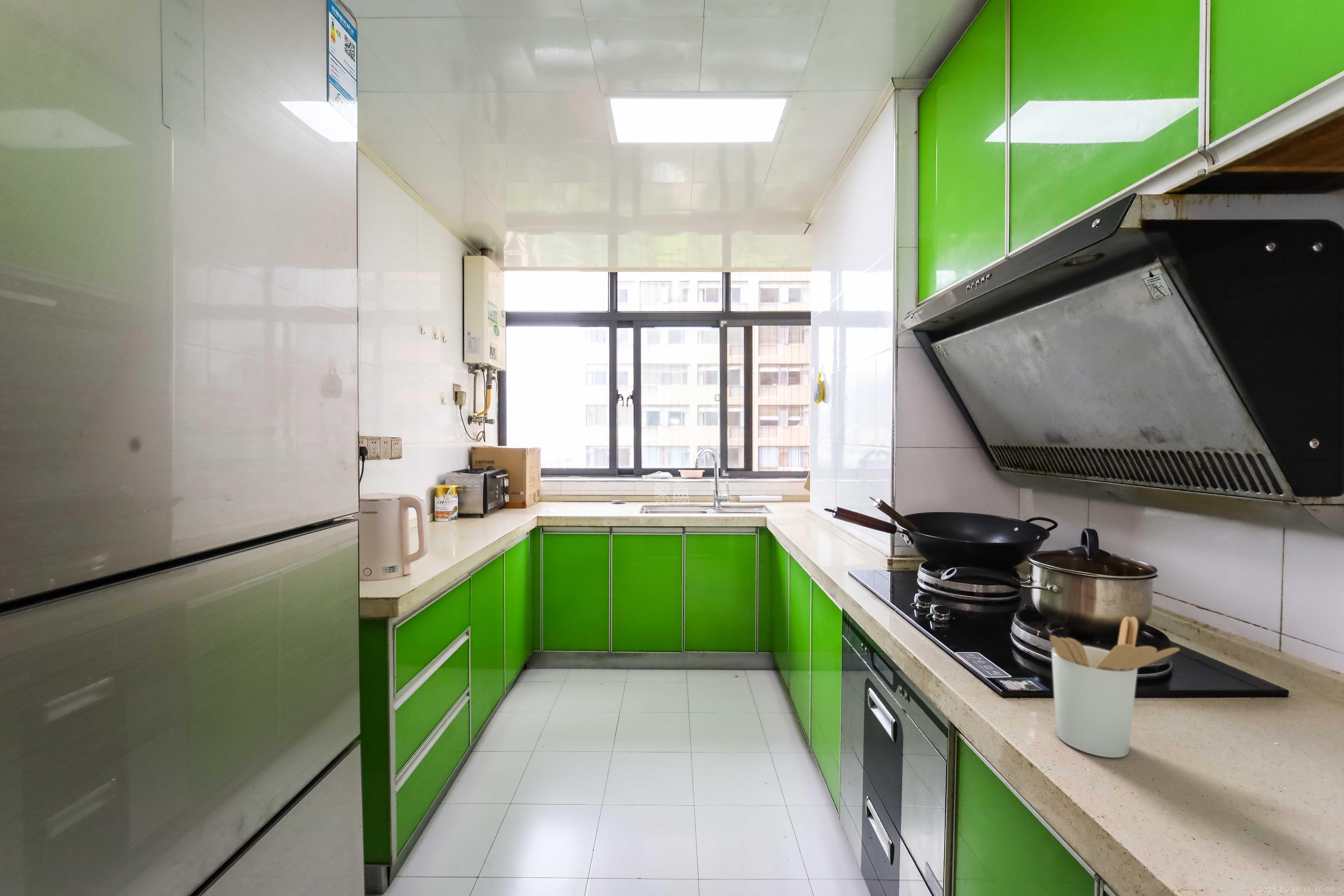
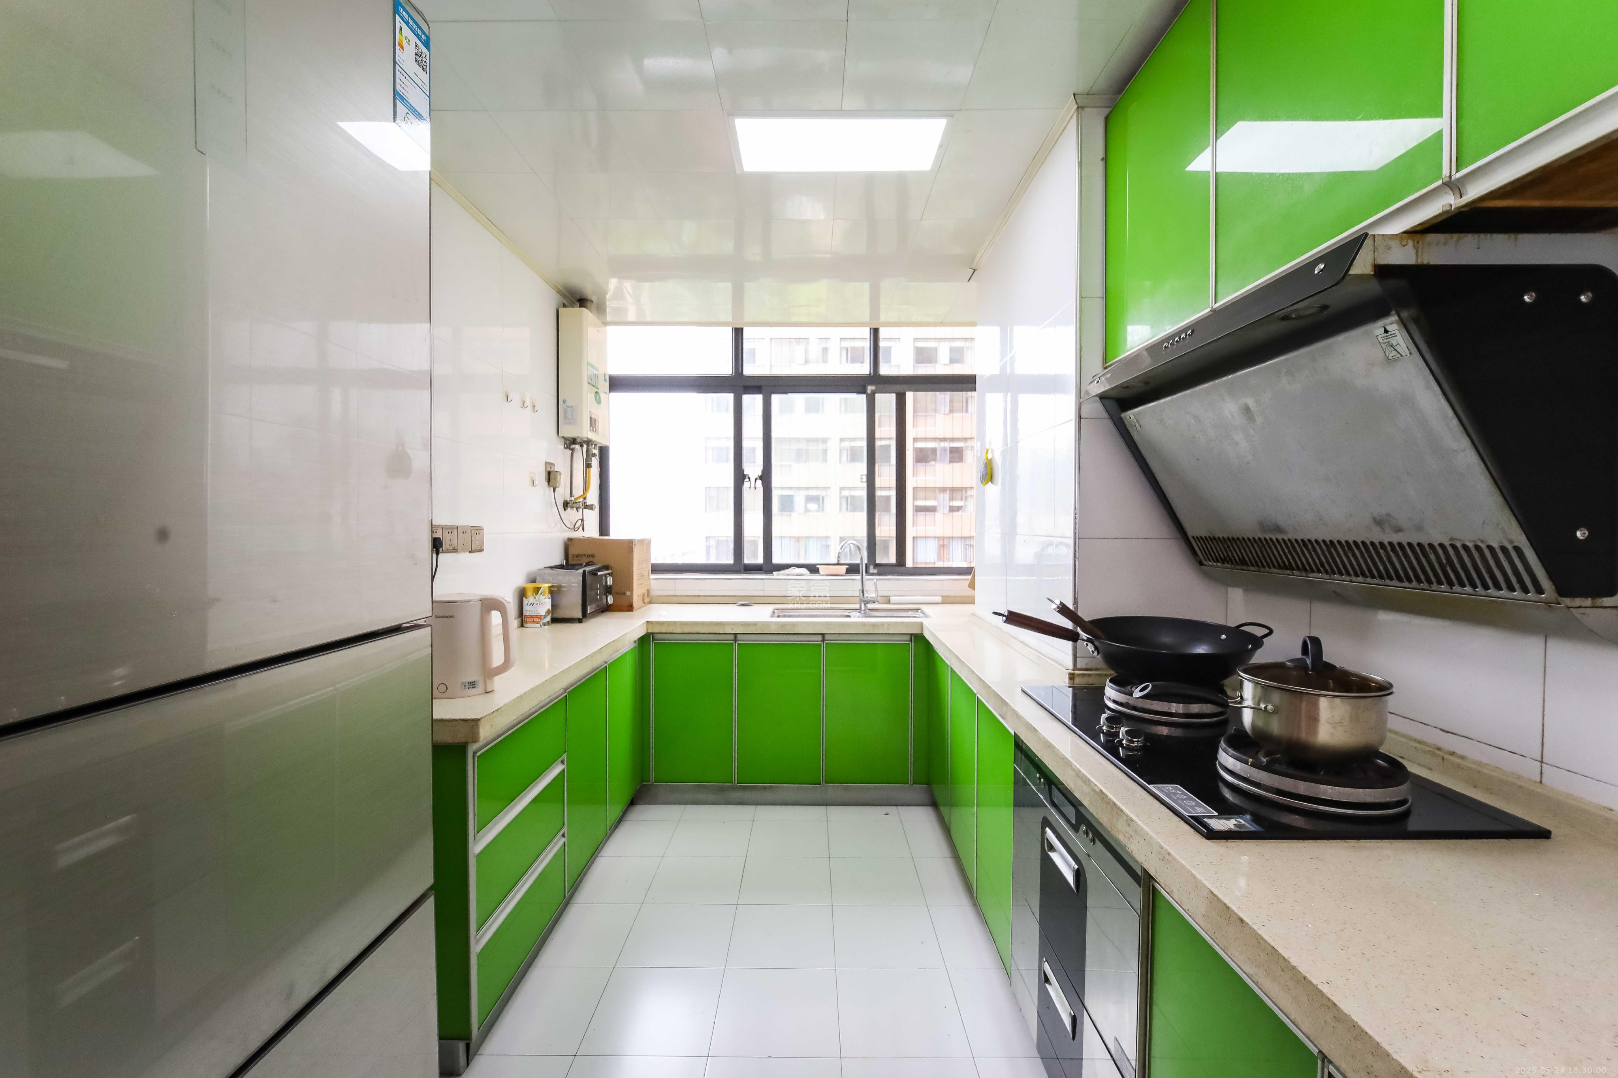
- utensil holder (1108, 687)
